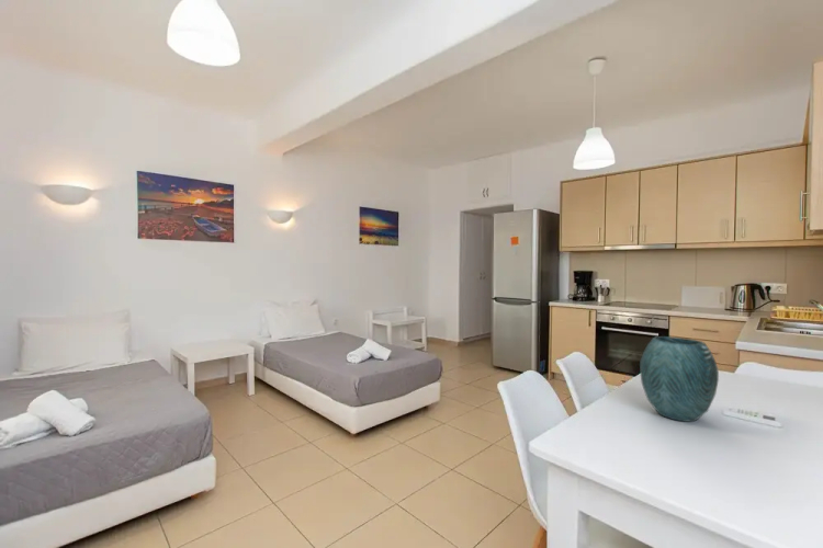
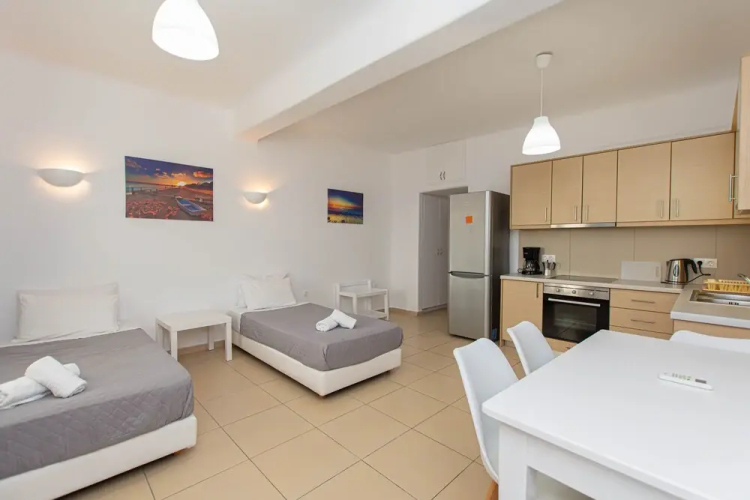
- vase (677, 377)
